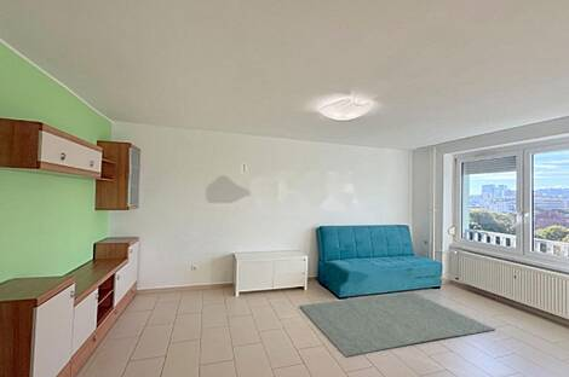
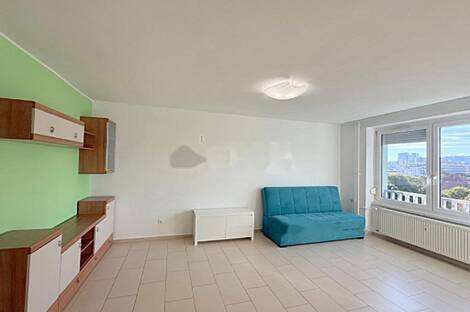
- rug (389, 315)
